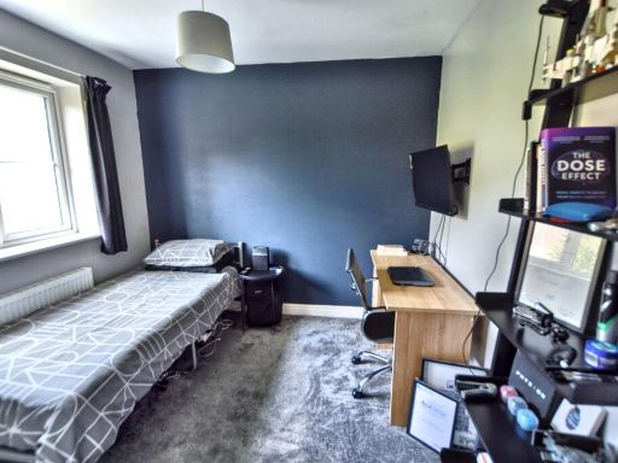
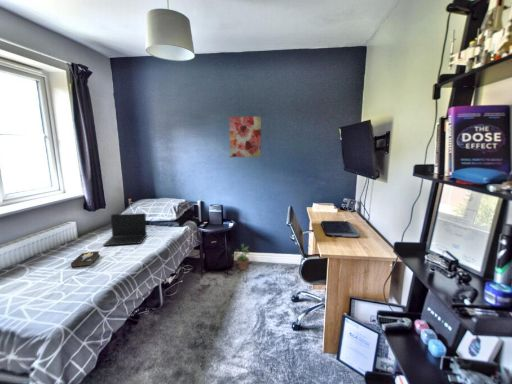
+ wall art (245, 137)
+ laptop (125, 228)
+ potted plant (241, 256)
+ hardback book (86, 258)
